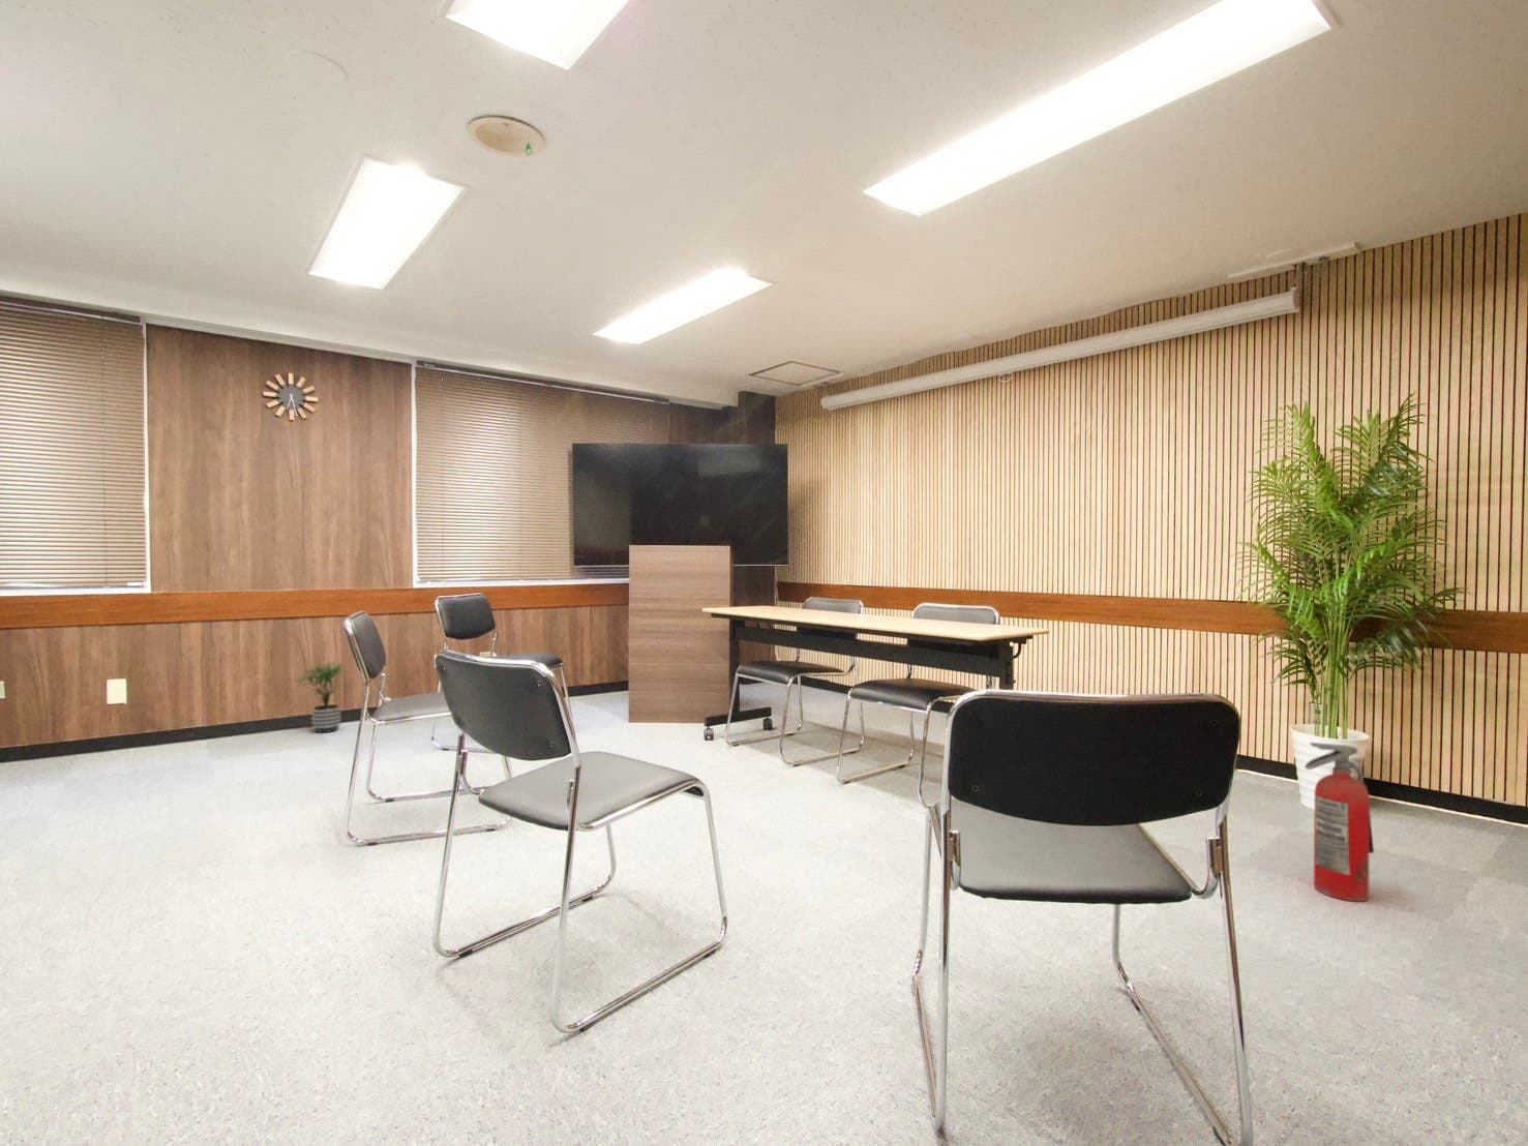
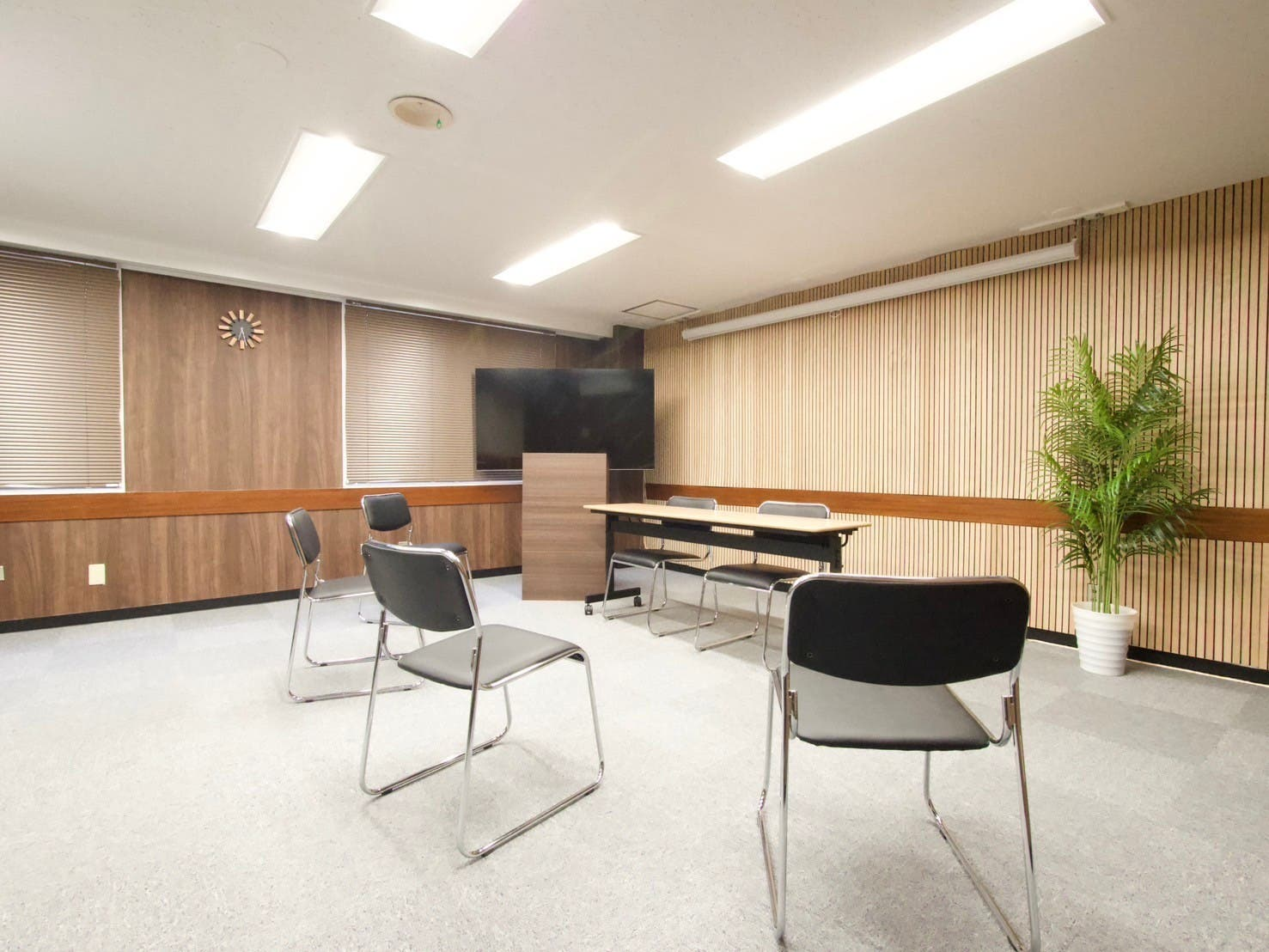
- potted plant (324, 696)
- fire extinguisher (1343, 817)
